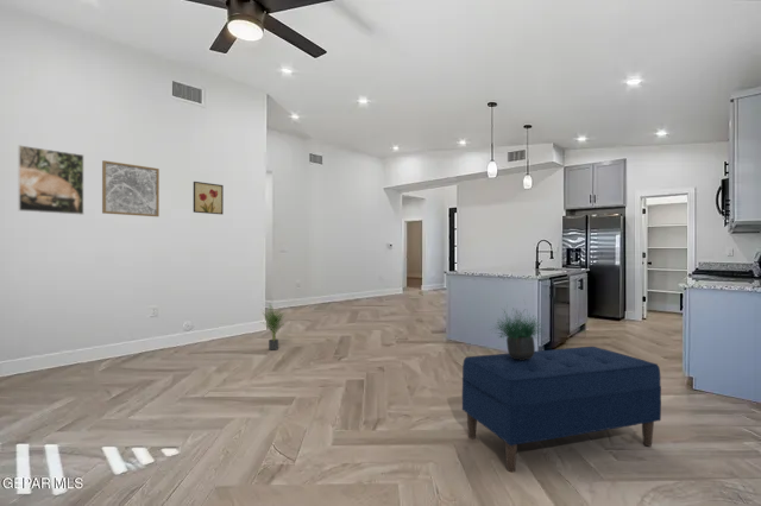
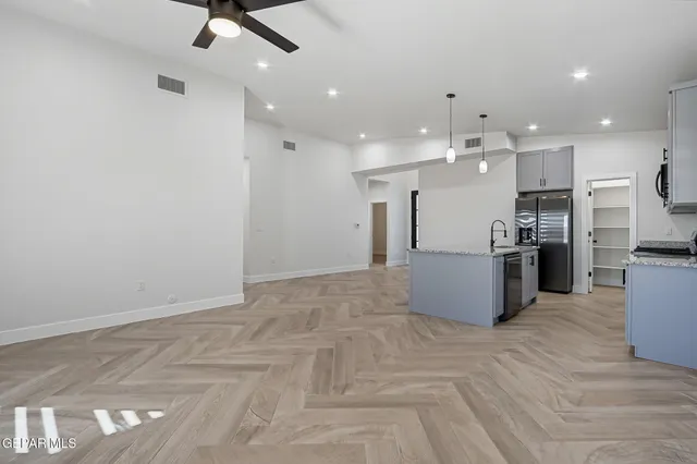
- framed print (52, 181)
- potted plant (522, 329)
- potted plant (275, 325)
- wall art (208, 198)
- wall art (131, 189)
- bench (558, 400)
